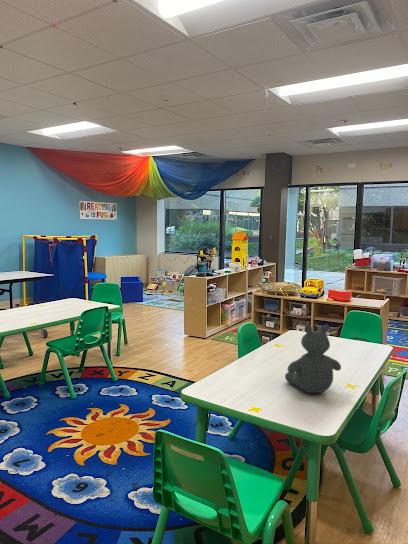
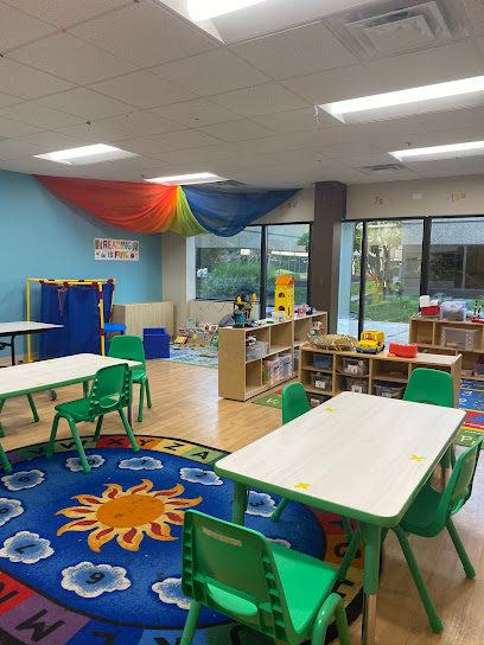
- teddy bear (310, 355)
